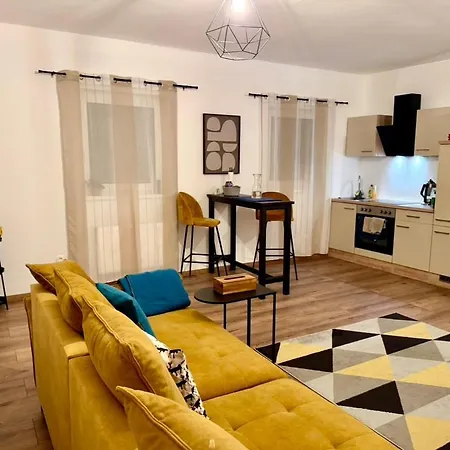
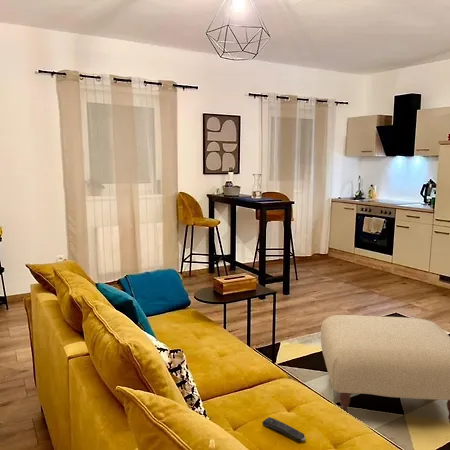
+ remote control (284, 429)
+ ottoman (387, 364)
